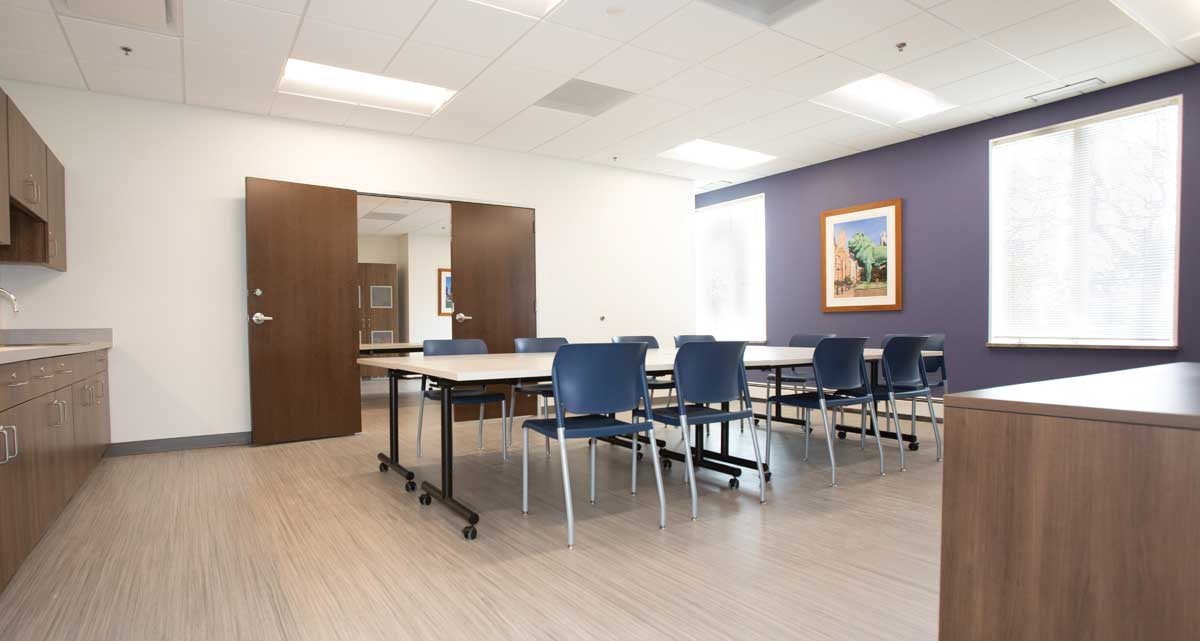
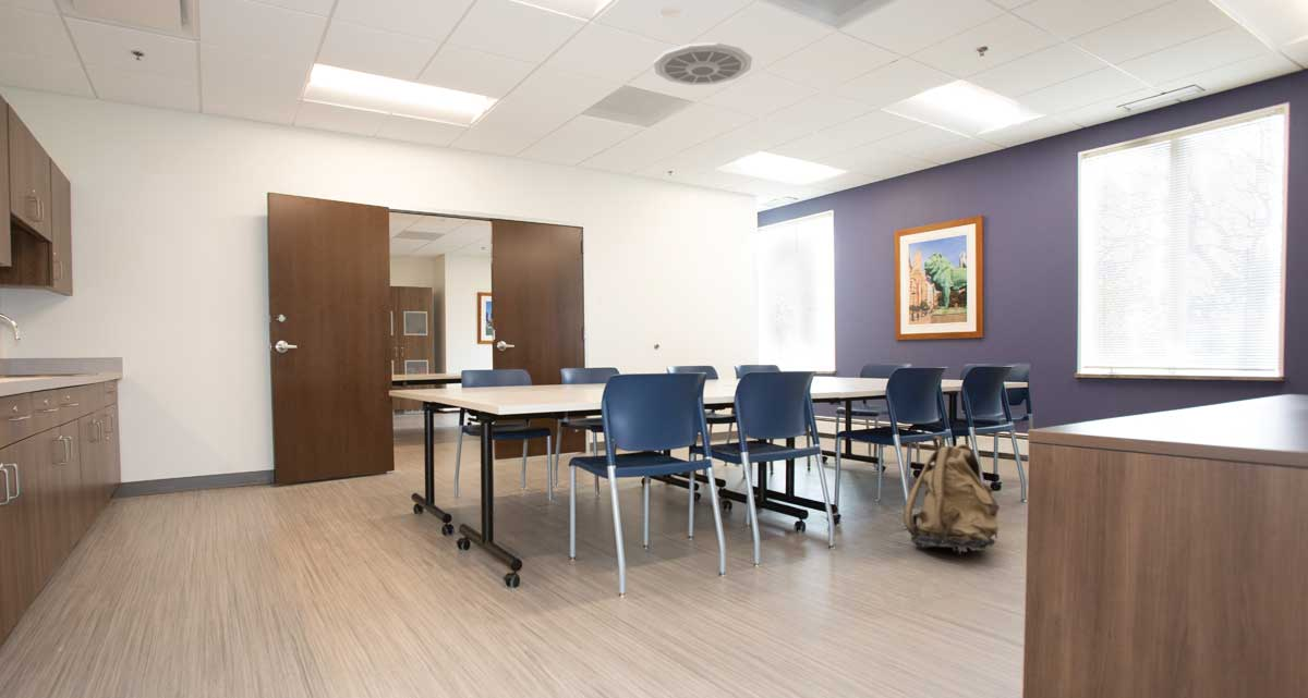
+ ceiling vent (702, 68)
+ backpack (953, 494)
